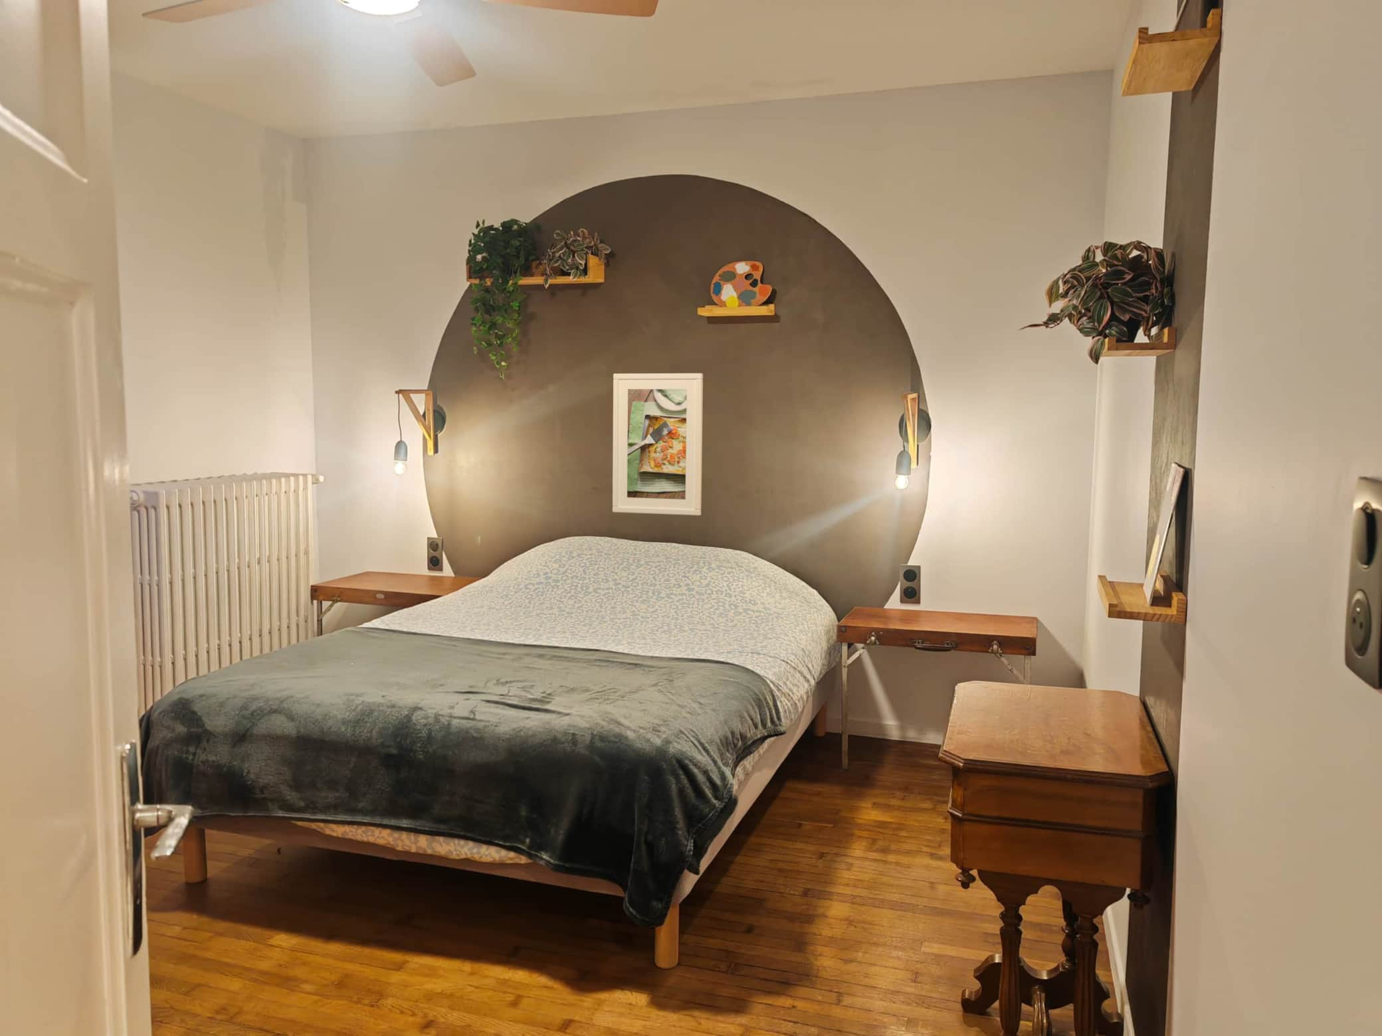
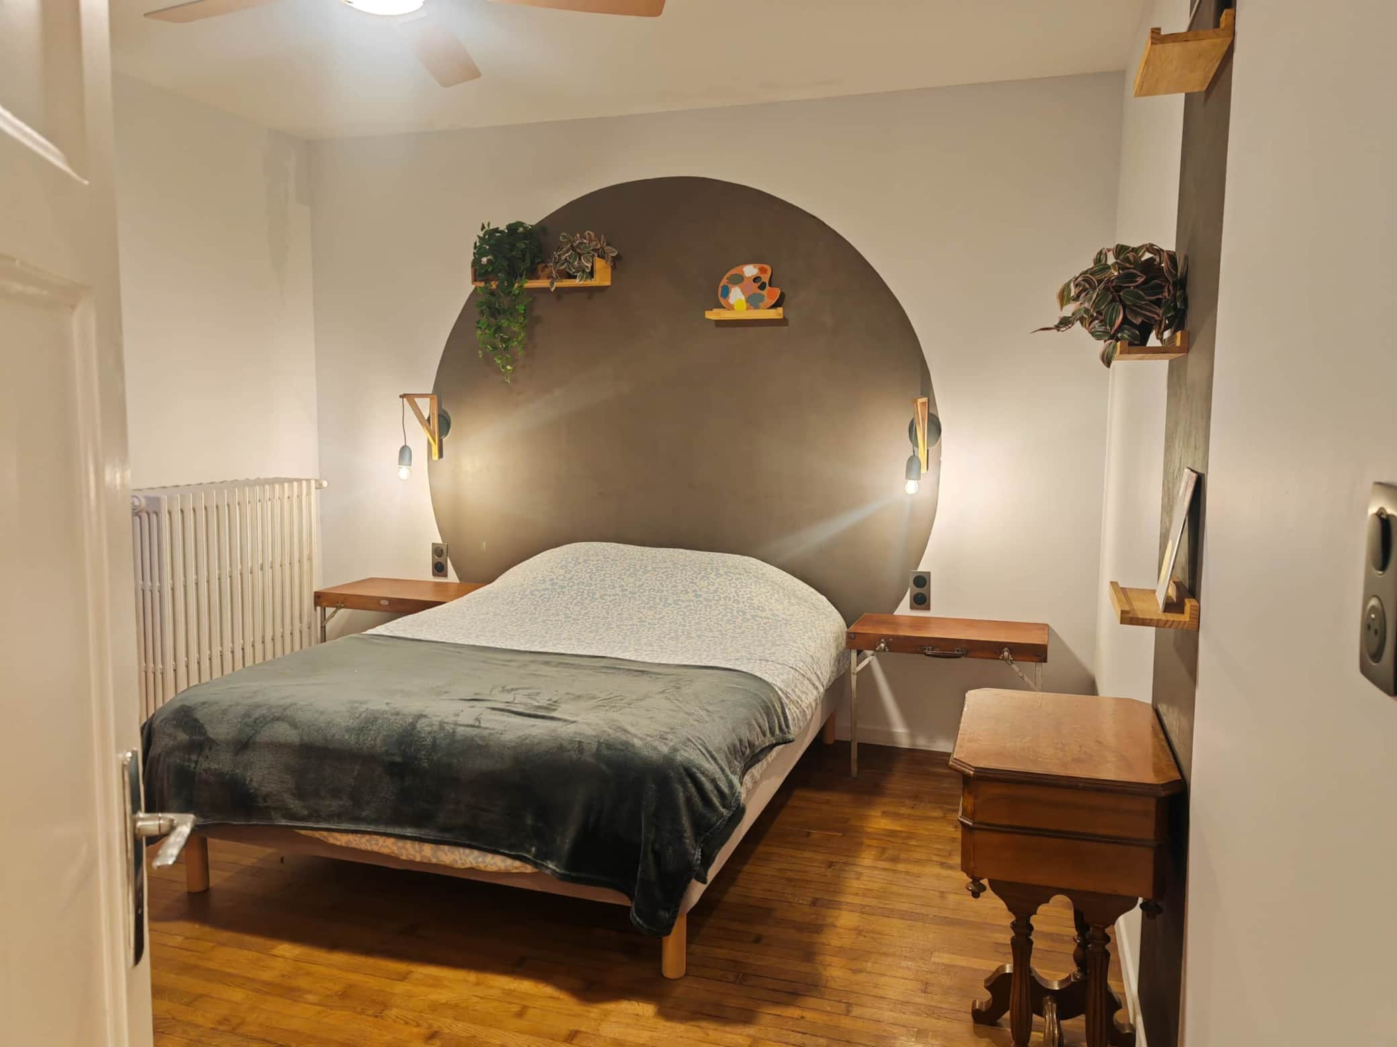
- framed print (656, 444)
